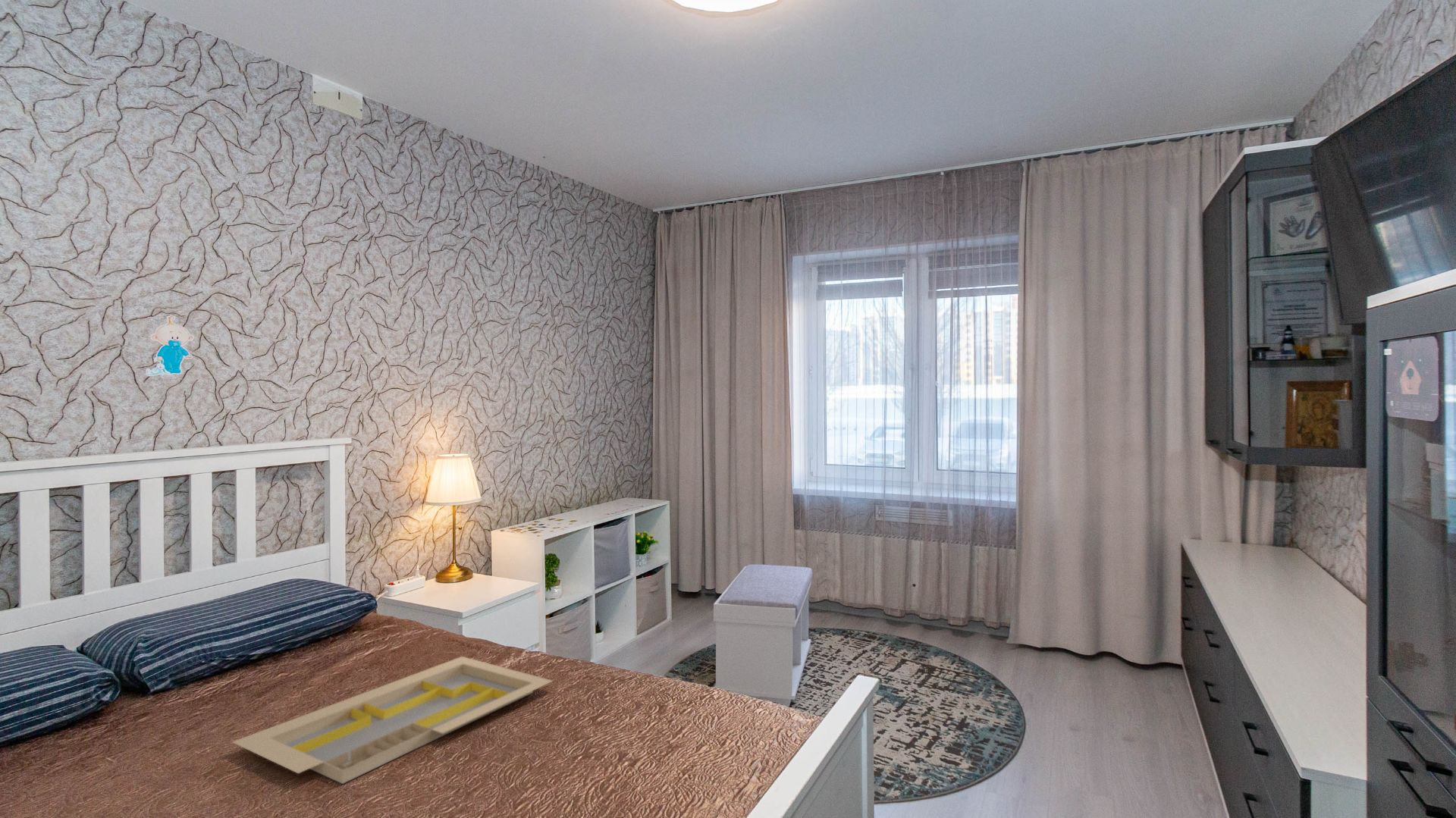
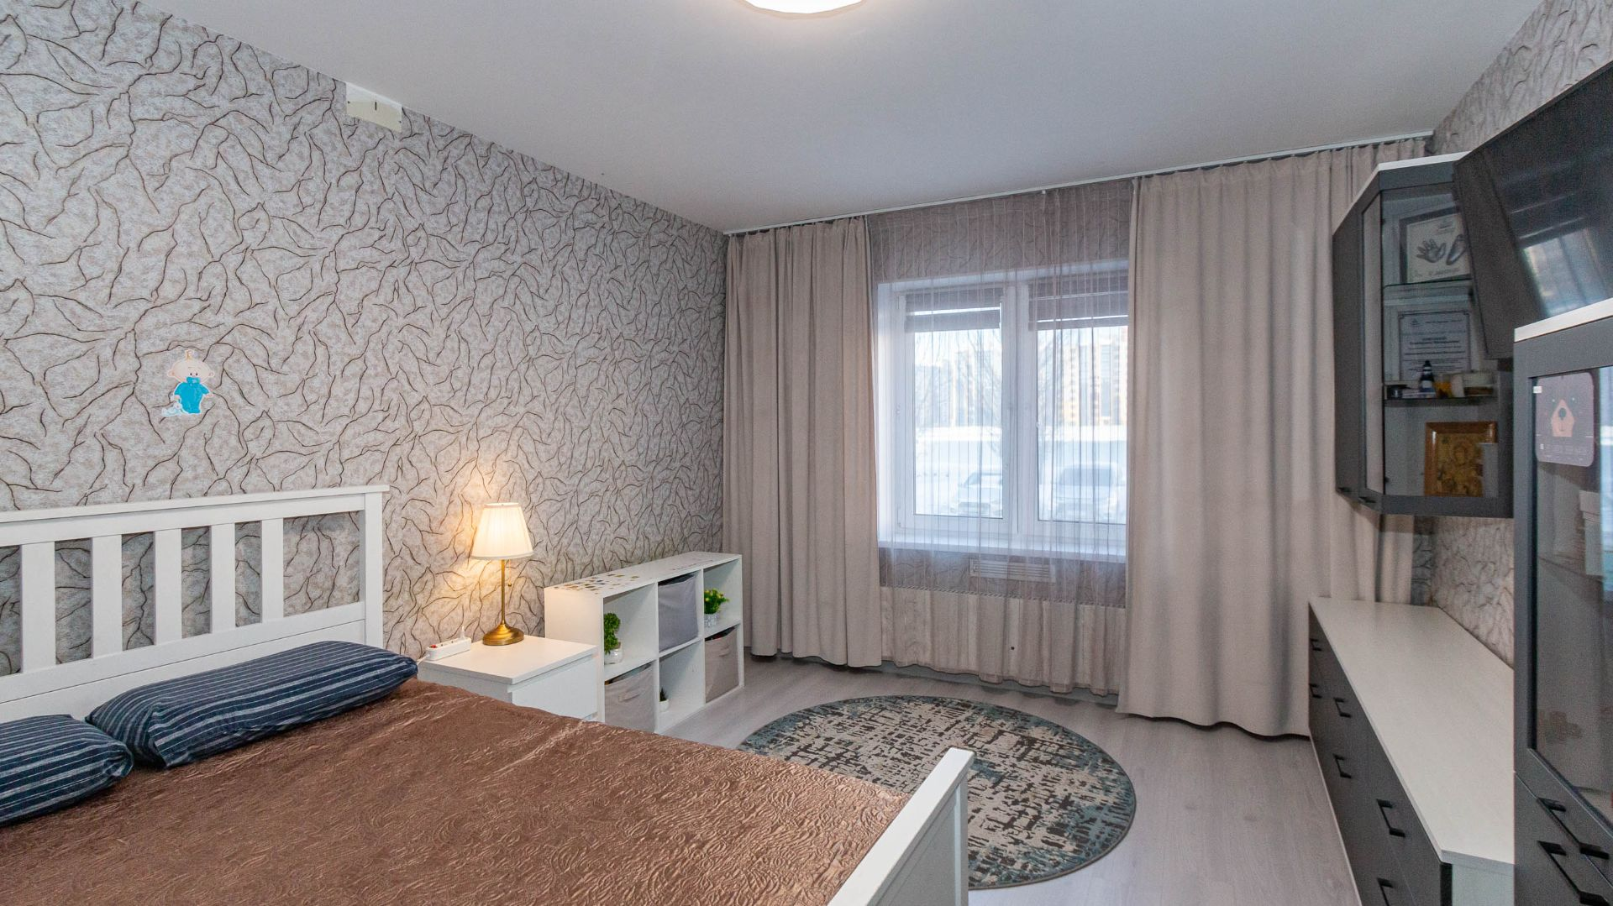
- serving tray (409, 713)
- bench (767, 627)
